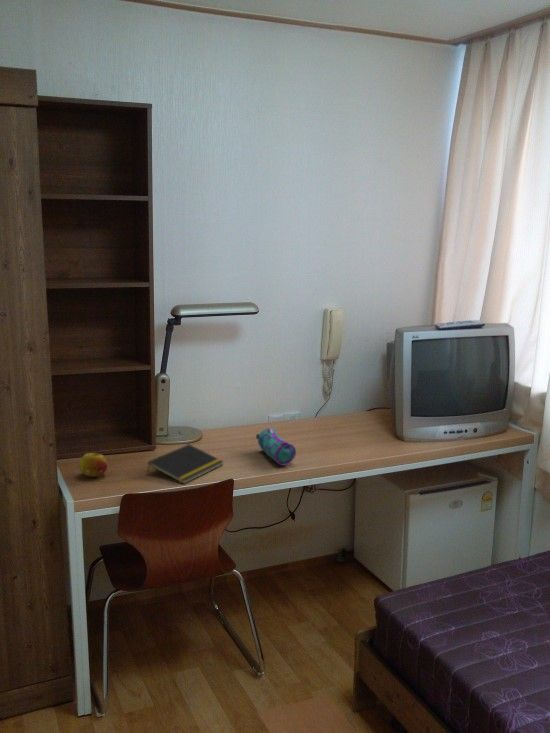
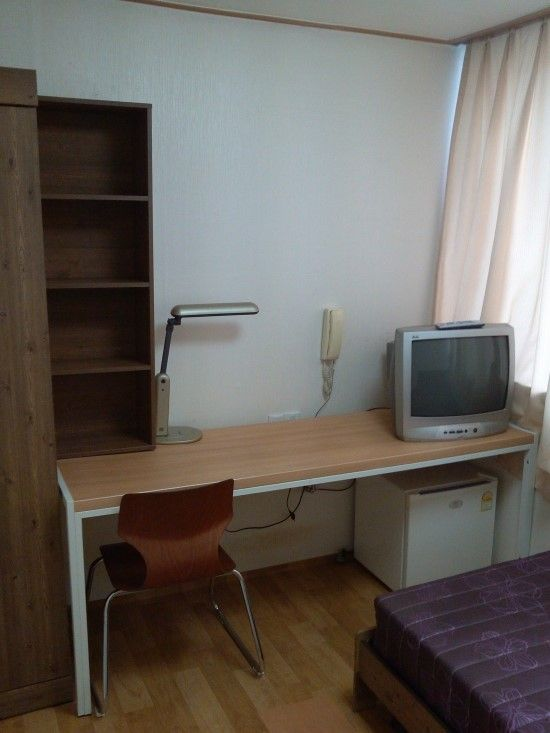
- fruit (93, 464)
- pencil case (276, 445)
- notepad (186, 463)
